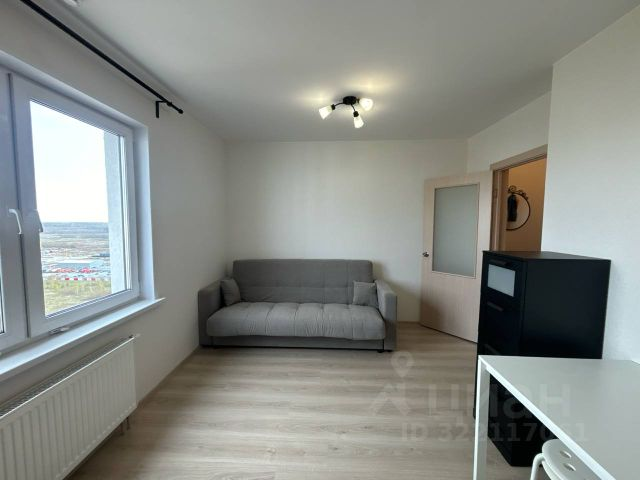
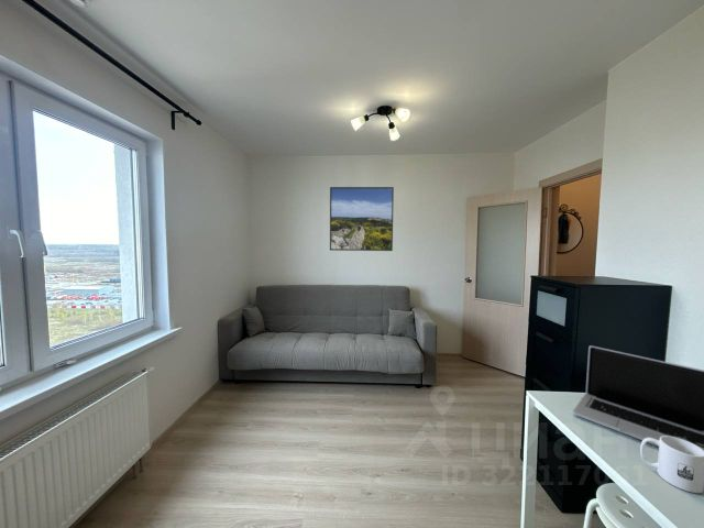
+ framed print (361, 219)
+ laptop (642, 396)
+ mug (670, 459)
